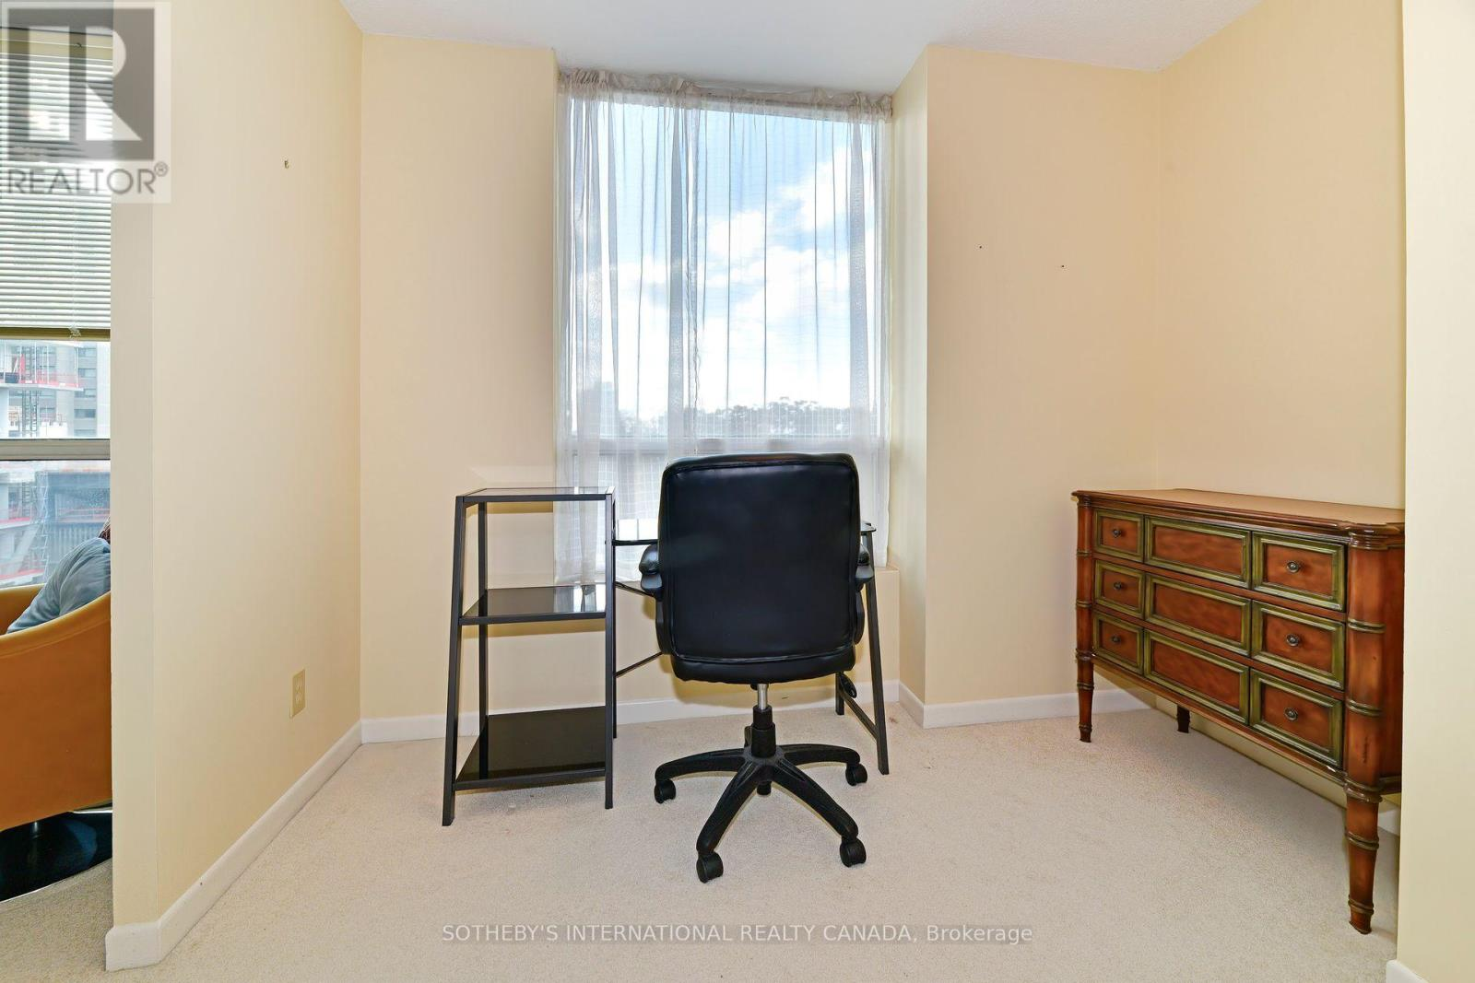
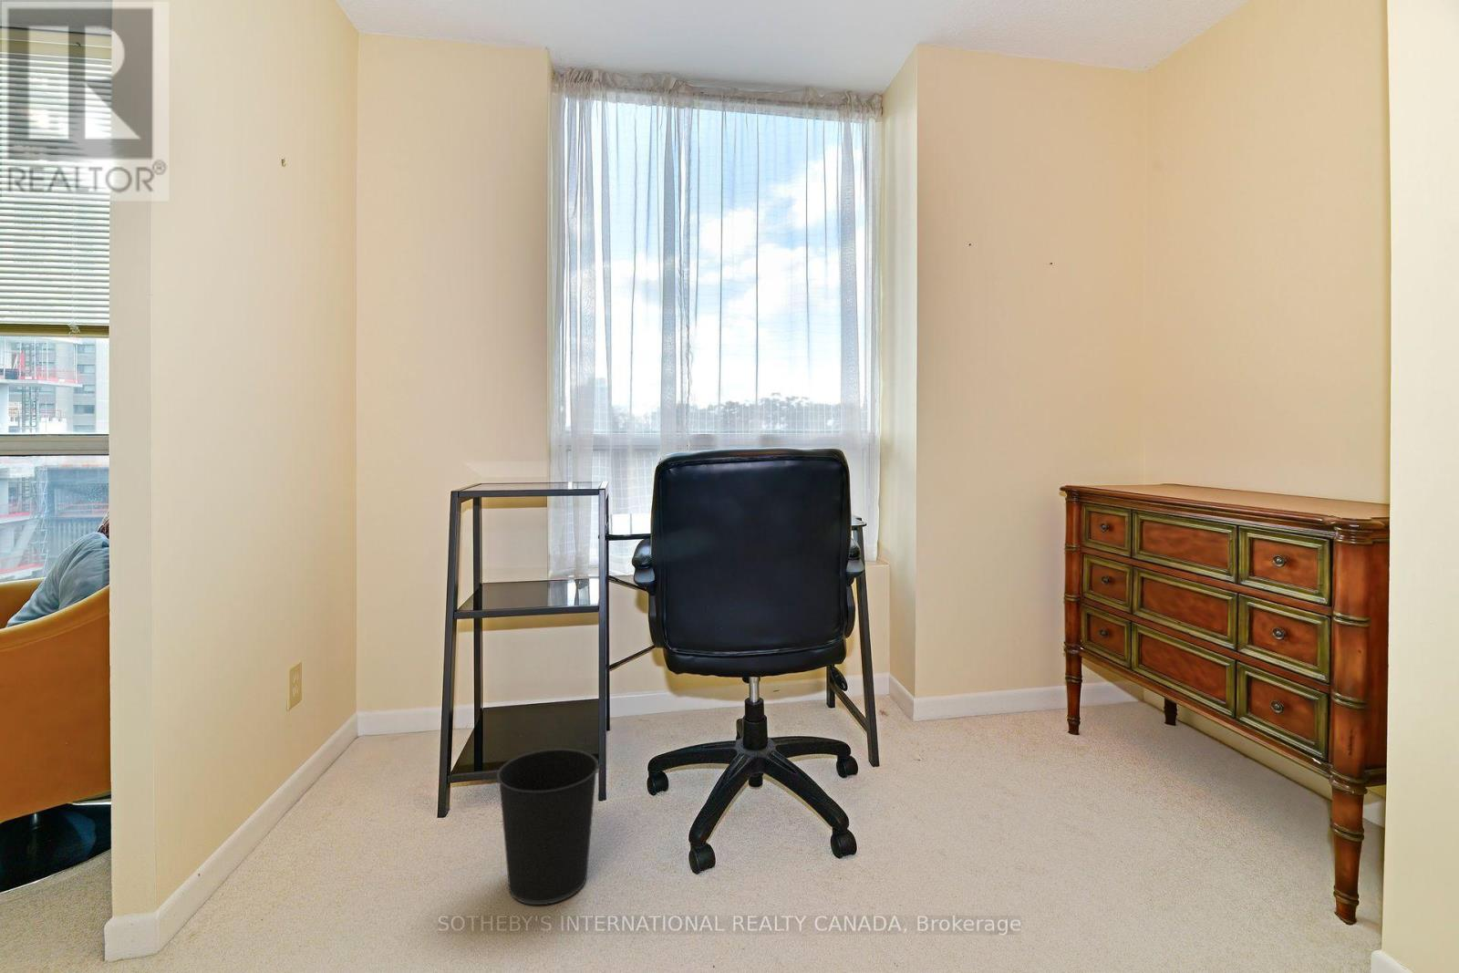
+ wastebasket (548, 824)
